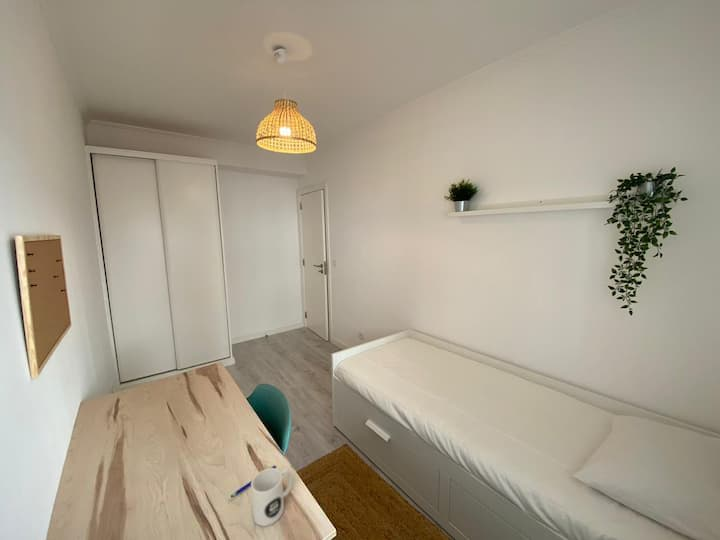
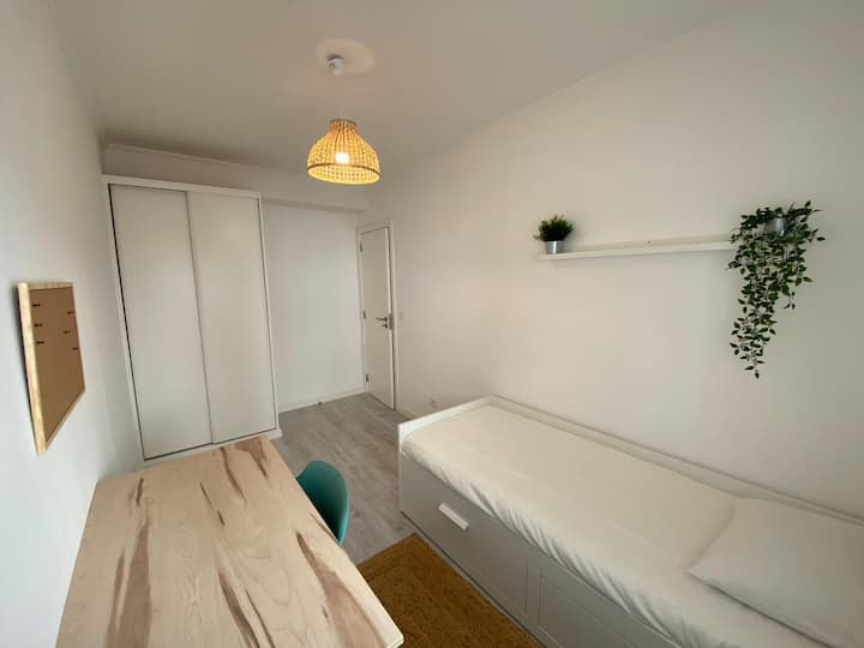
- pen (251, 481)
- mug (273, 491)
